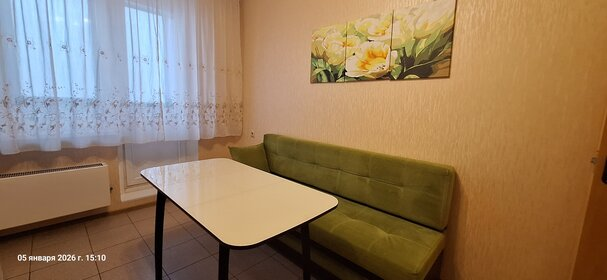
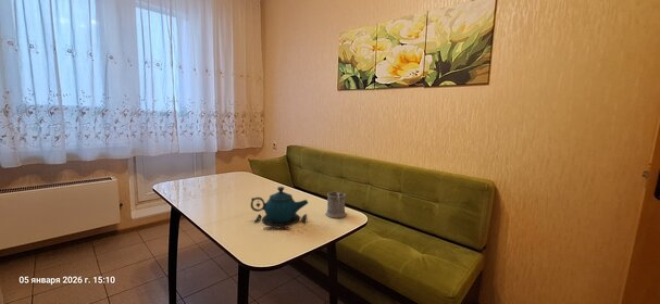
+ mug (336, 203)
+ teapot (279, 202)
